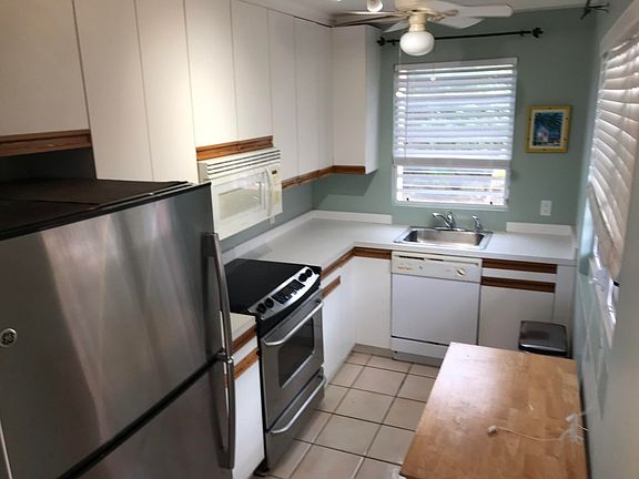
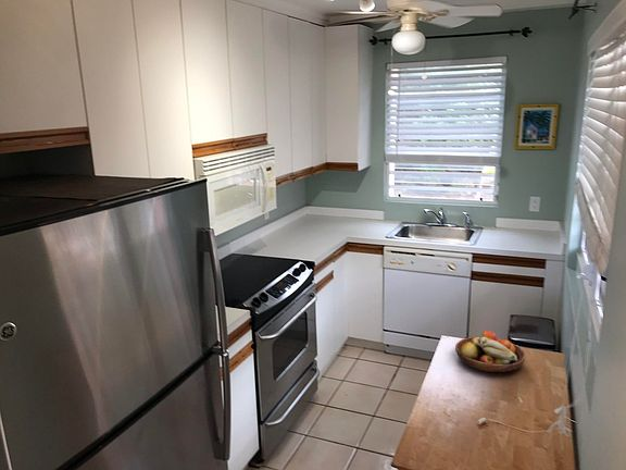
+ fruit bowl (490, 347)
